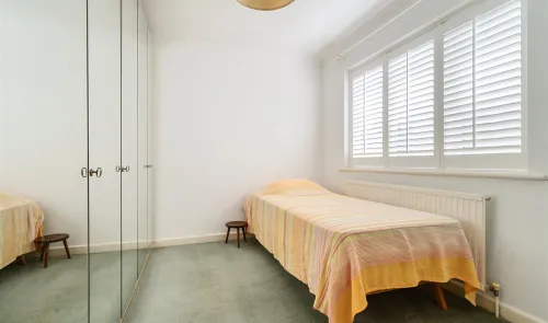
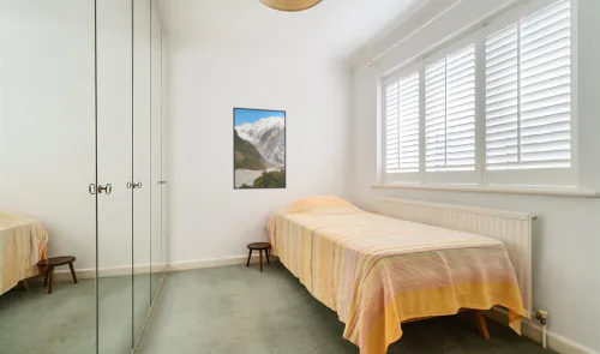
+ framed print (259, 149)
